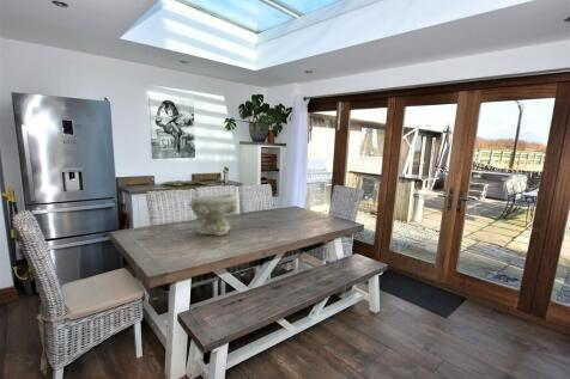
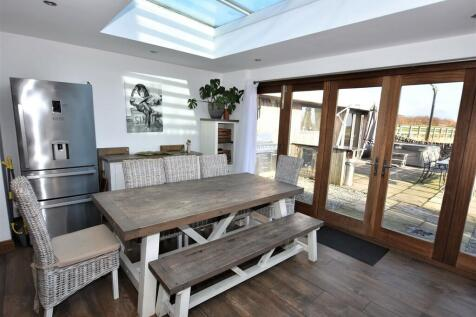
- decorative bowl (214, 214)
